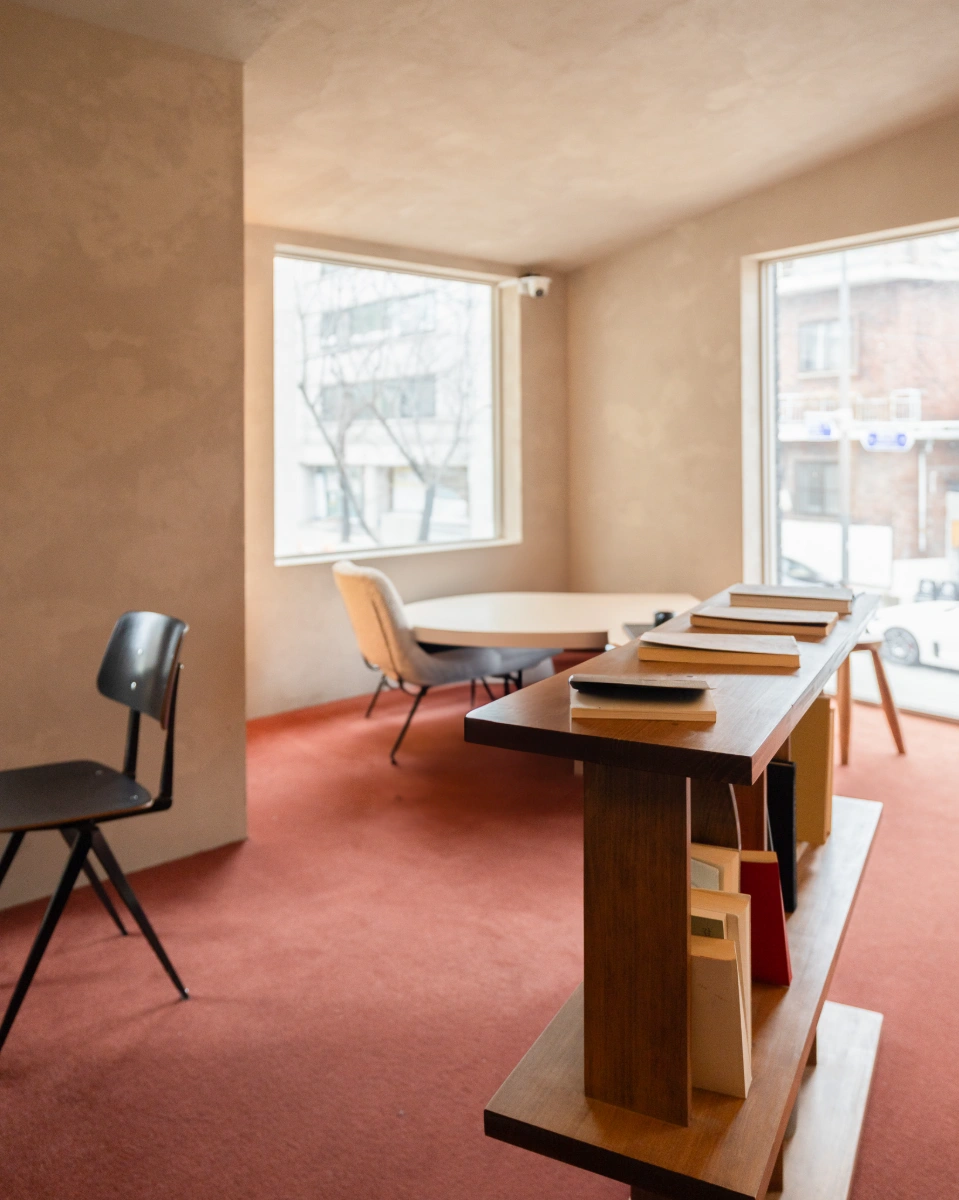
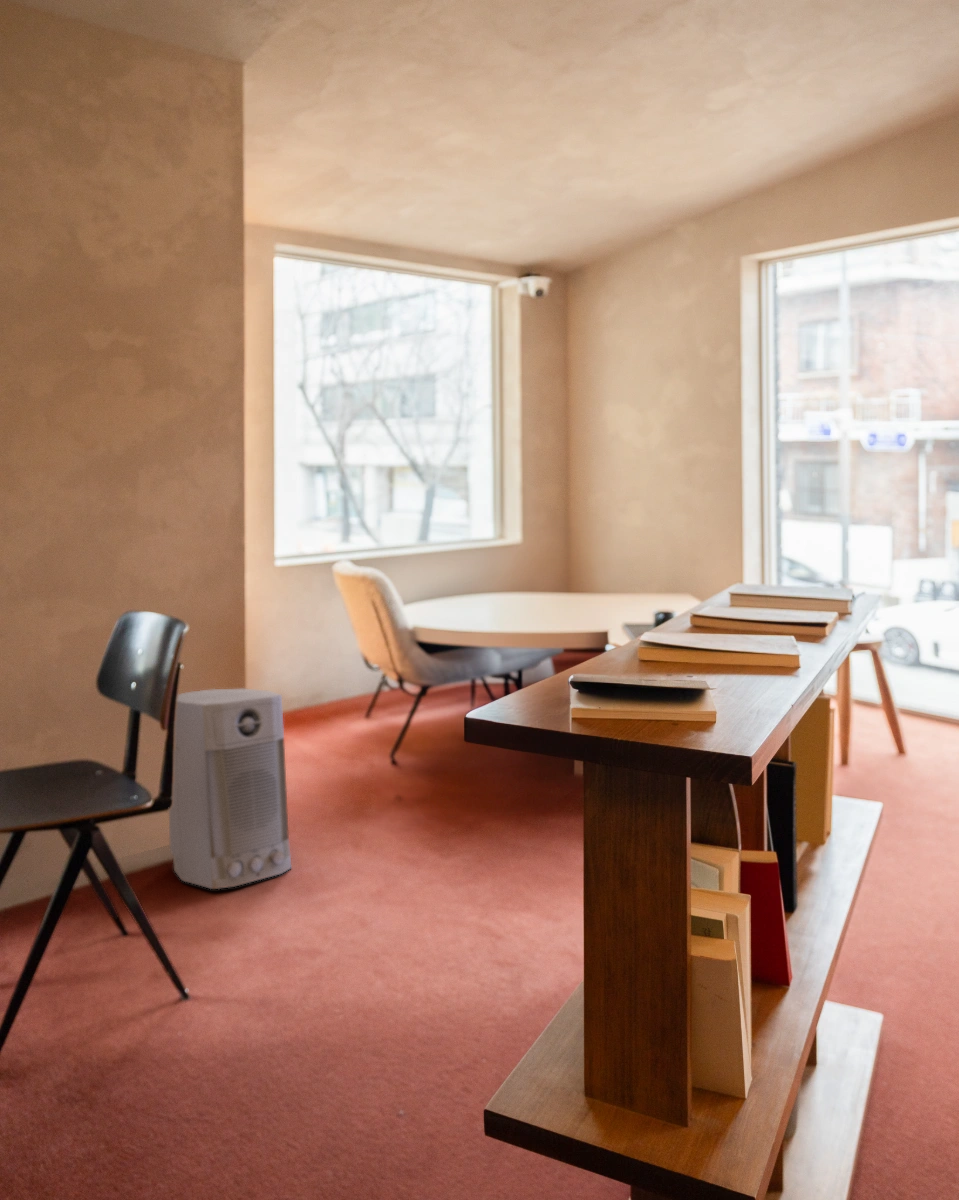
+ air purifier (225, 781)
